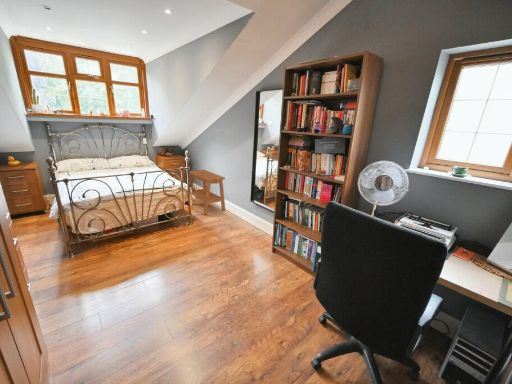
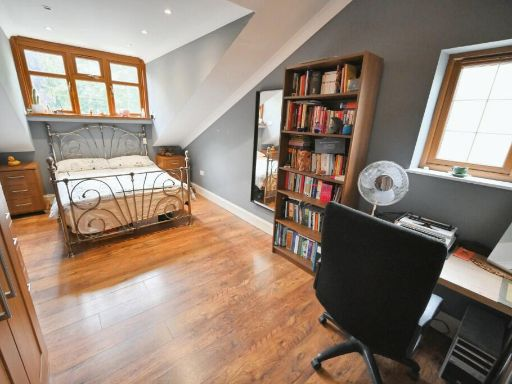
- side table (205, 191)
